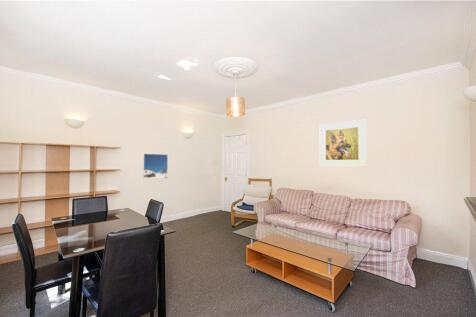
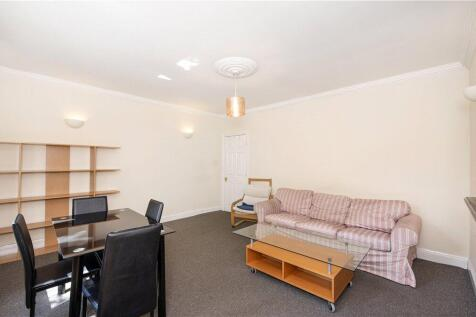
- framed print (155, 166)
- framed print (341, 144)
